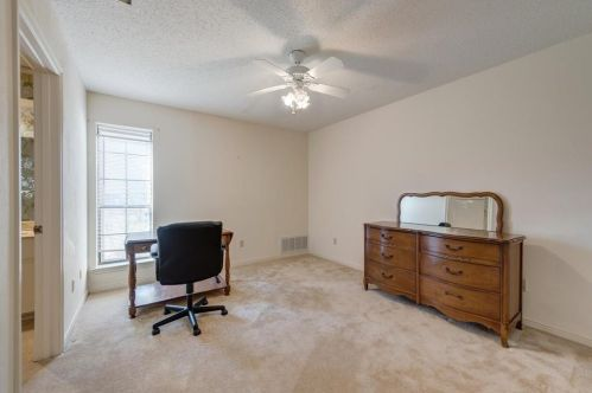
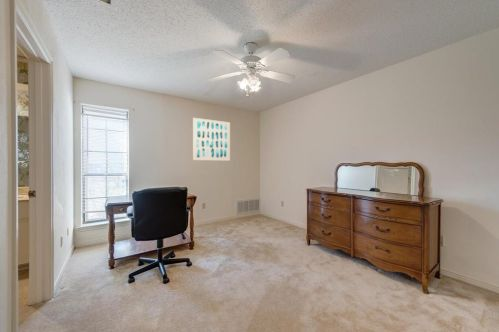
+ wall art (212, 140)
